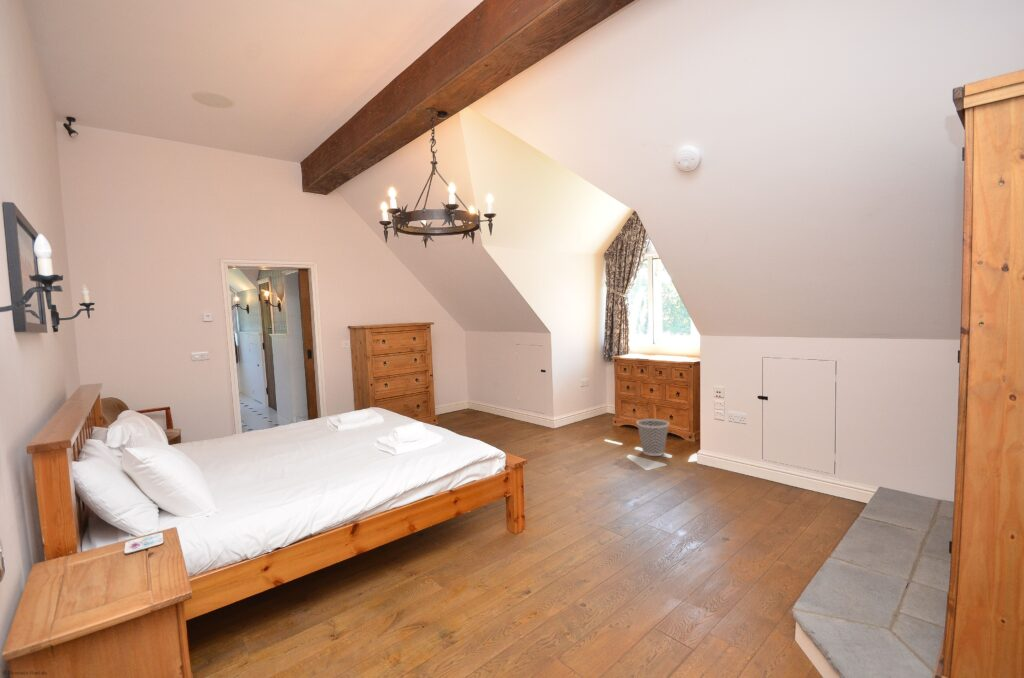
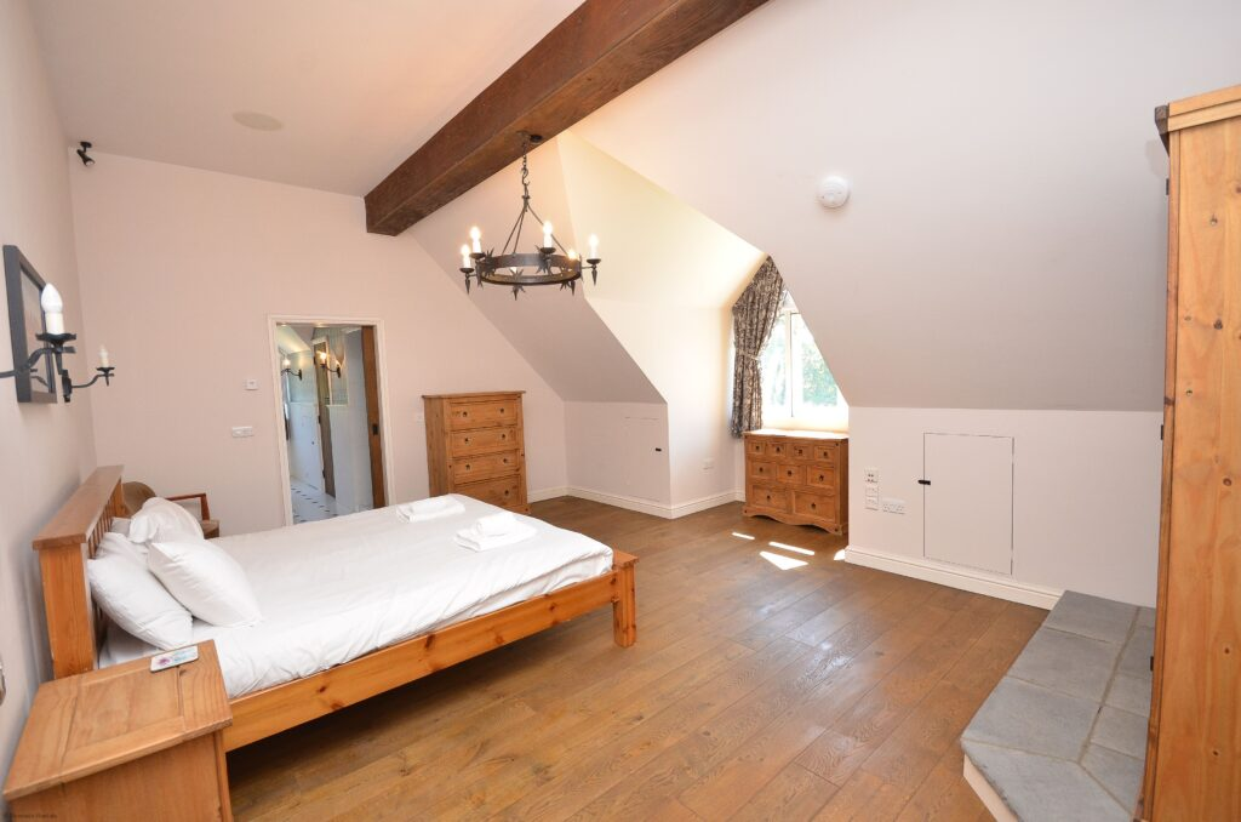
- wastebasket (653, 437)
